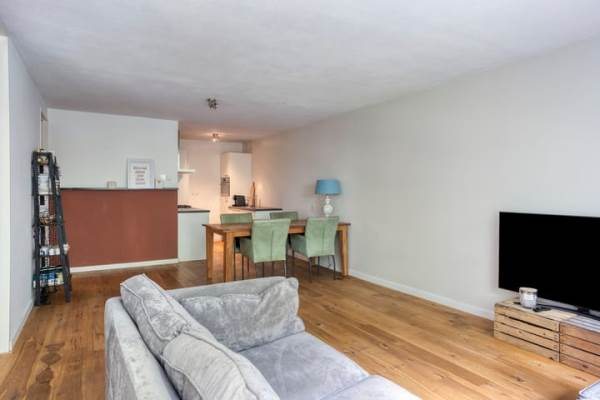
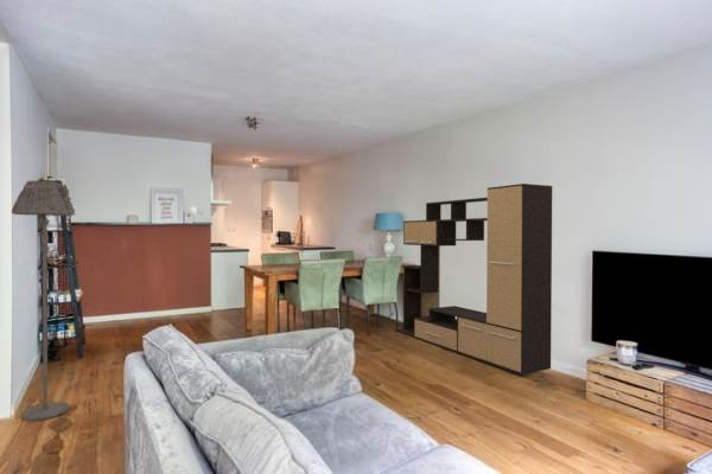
+ floor lamp (44, 296)
+ media console (439, 270)
